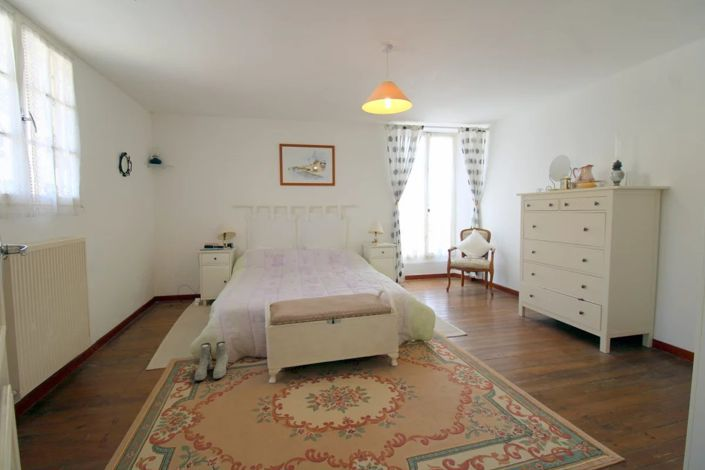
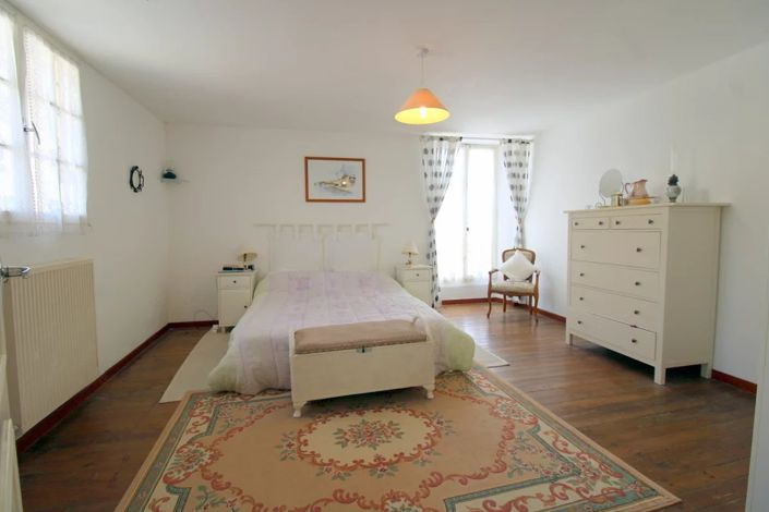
- boots (210, 359)
